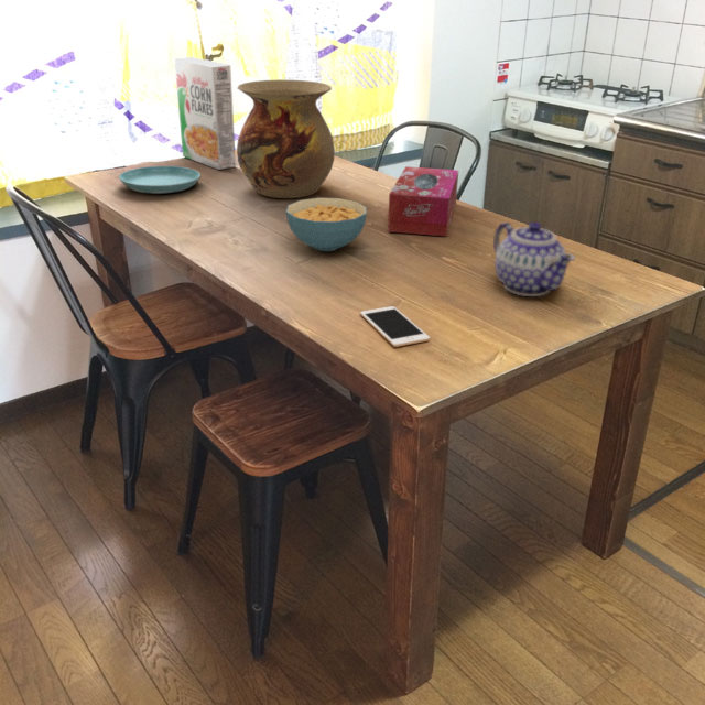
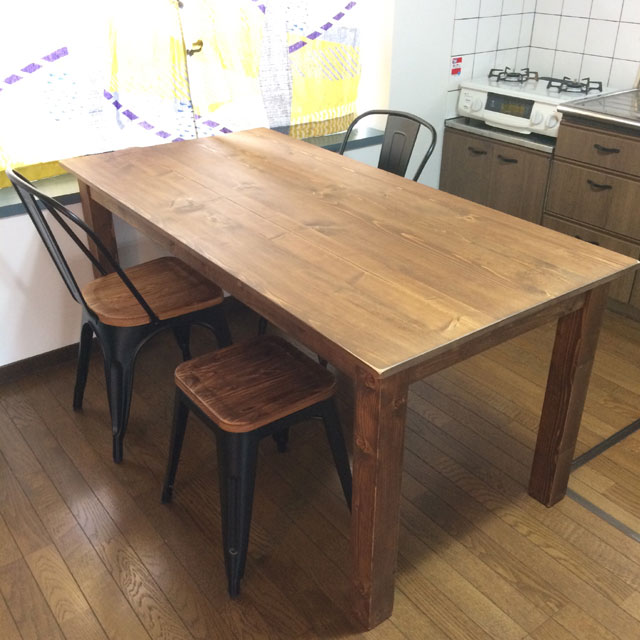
- tissue box (424, 199)
- teapot (531, 256)
- cereal box (205, 112)
- cereal bowl (326, 228)
- cell phone (393, 325)
- saucer (160, 180)
- vase (285, 140)
